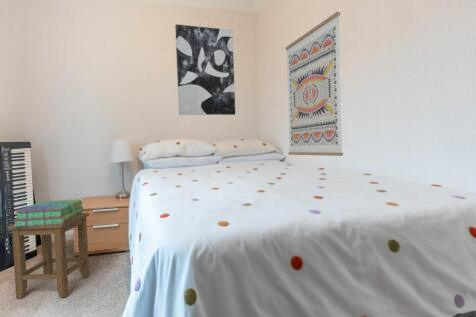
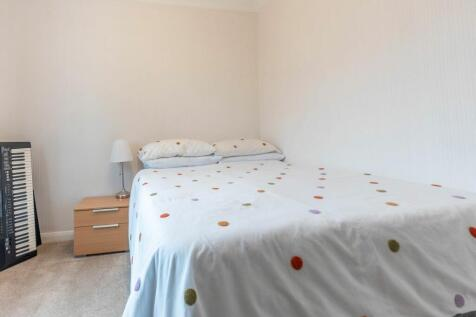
- stool (55, 252)
- stack of books (51, 211)
- wall art (310, 94)
- wall art (206, 71)
